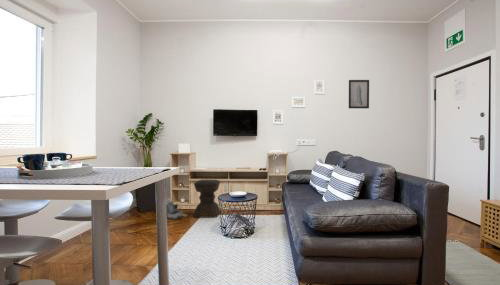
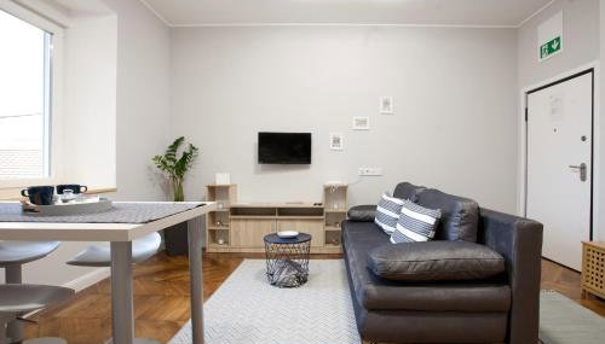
- wall art (358, 94)
- stool (207, 197)
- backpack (171, 207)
